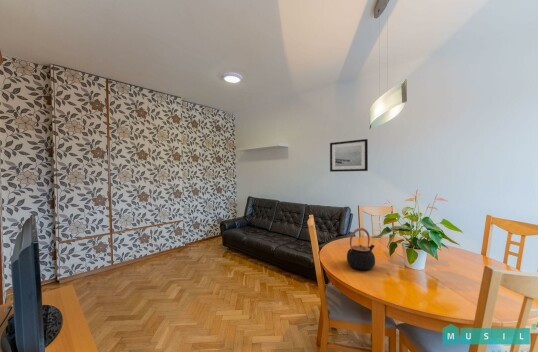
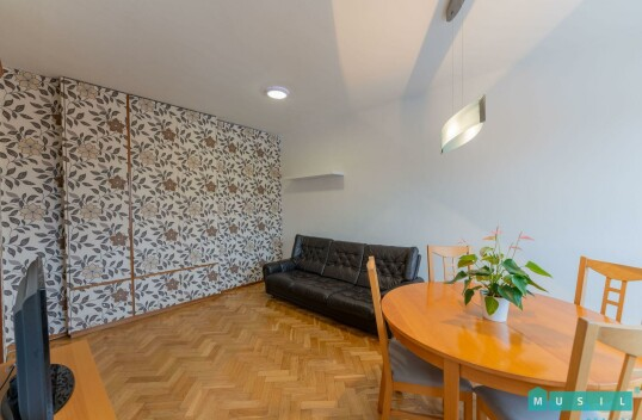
- wall art (347, 156)
- teapot (362, 246)
